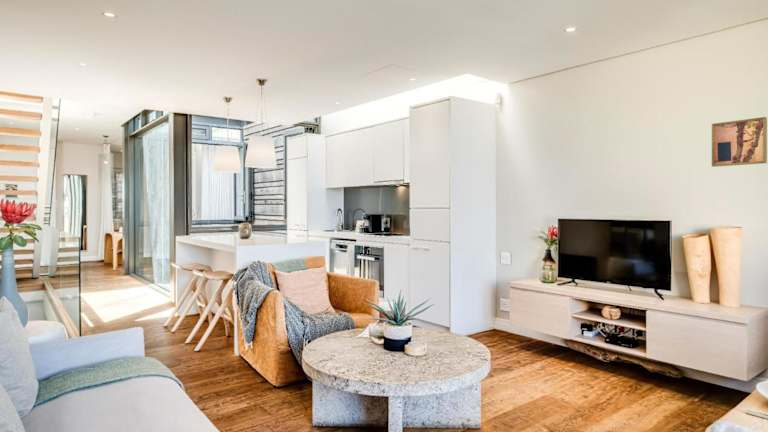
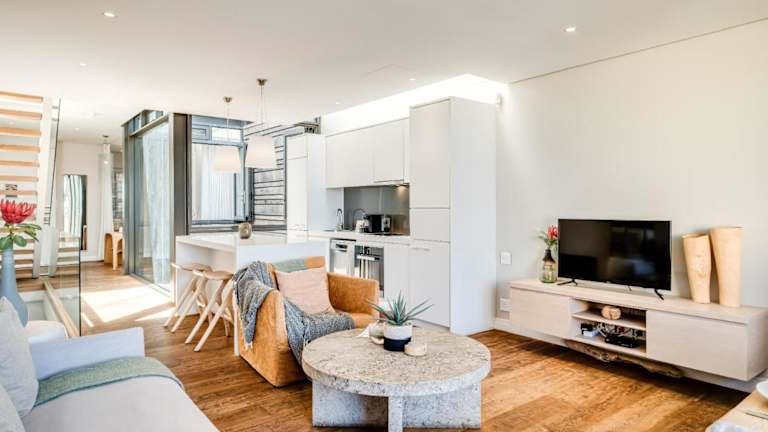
- wall art (738, 142)
